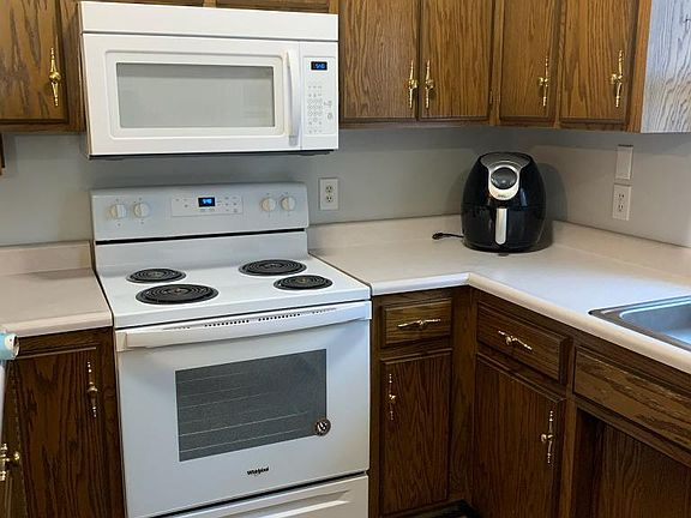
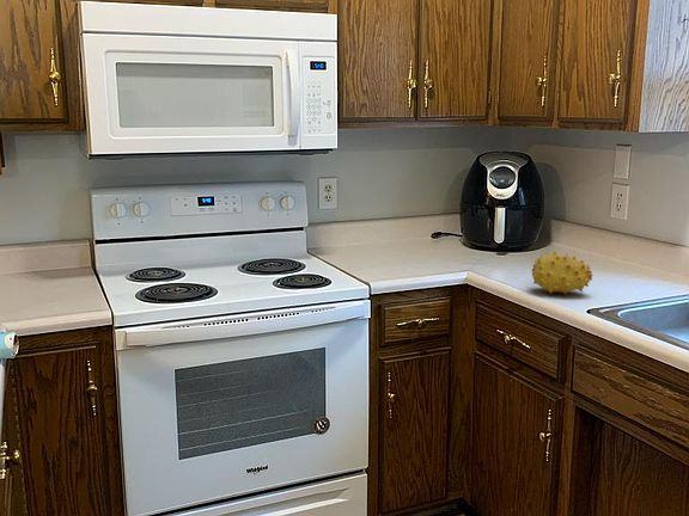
+ fruit (561, 272)
